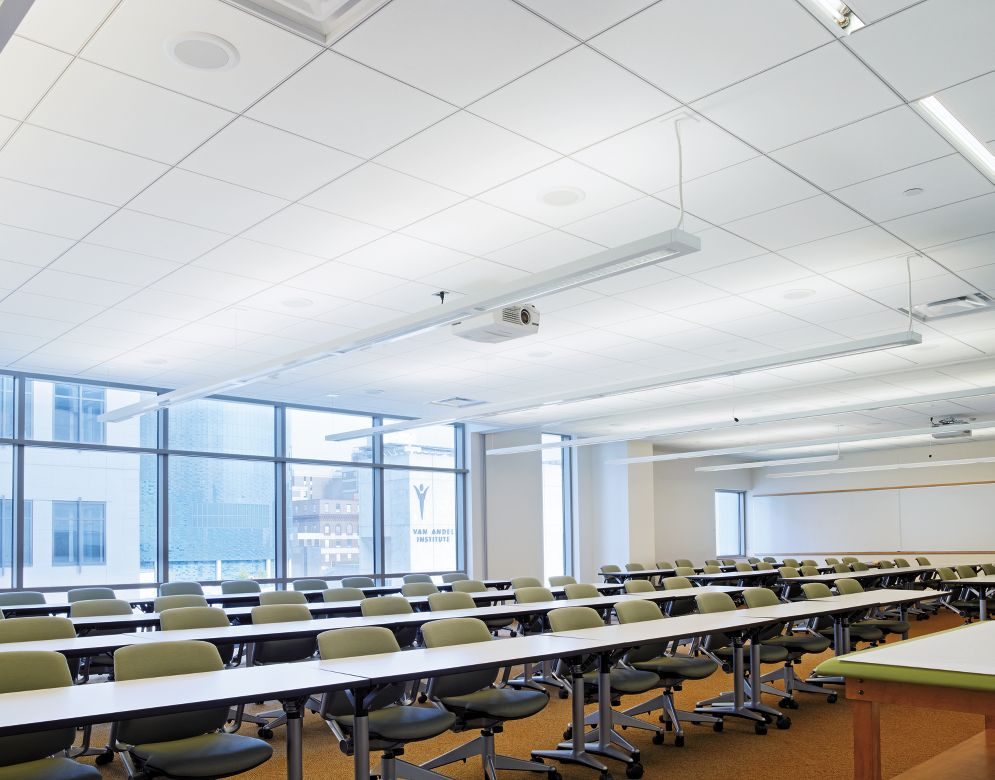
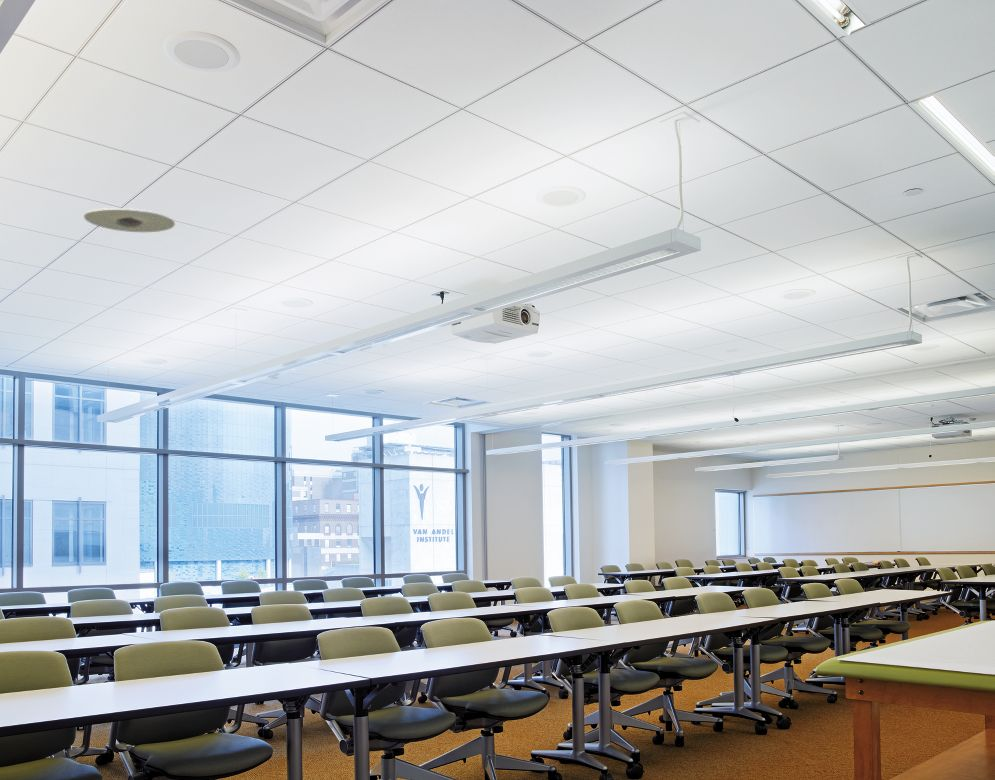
+ recessed light (130, 216)
